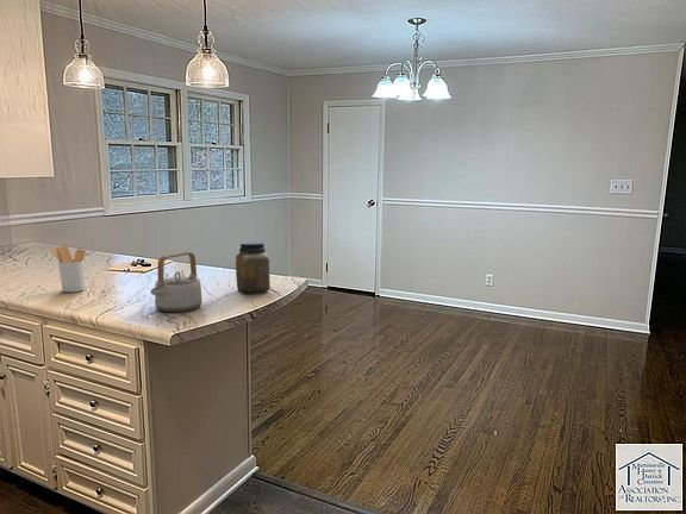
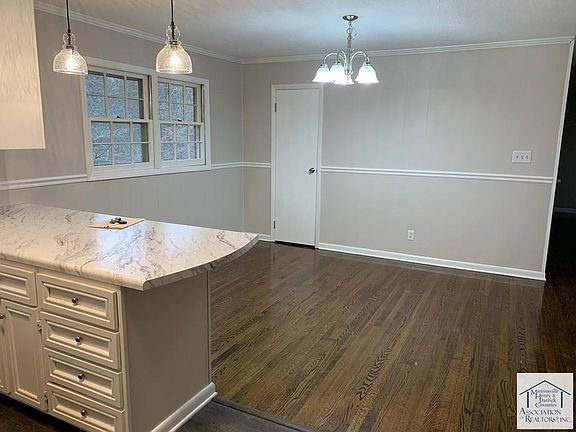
- teapot (174, 281)
- utensil holder (68, 267)
- jar (252, 267)
